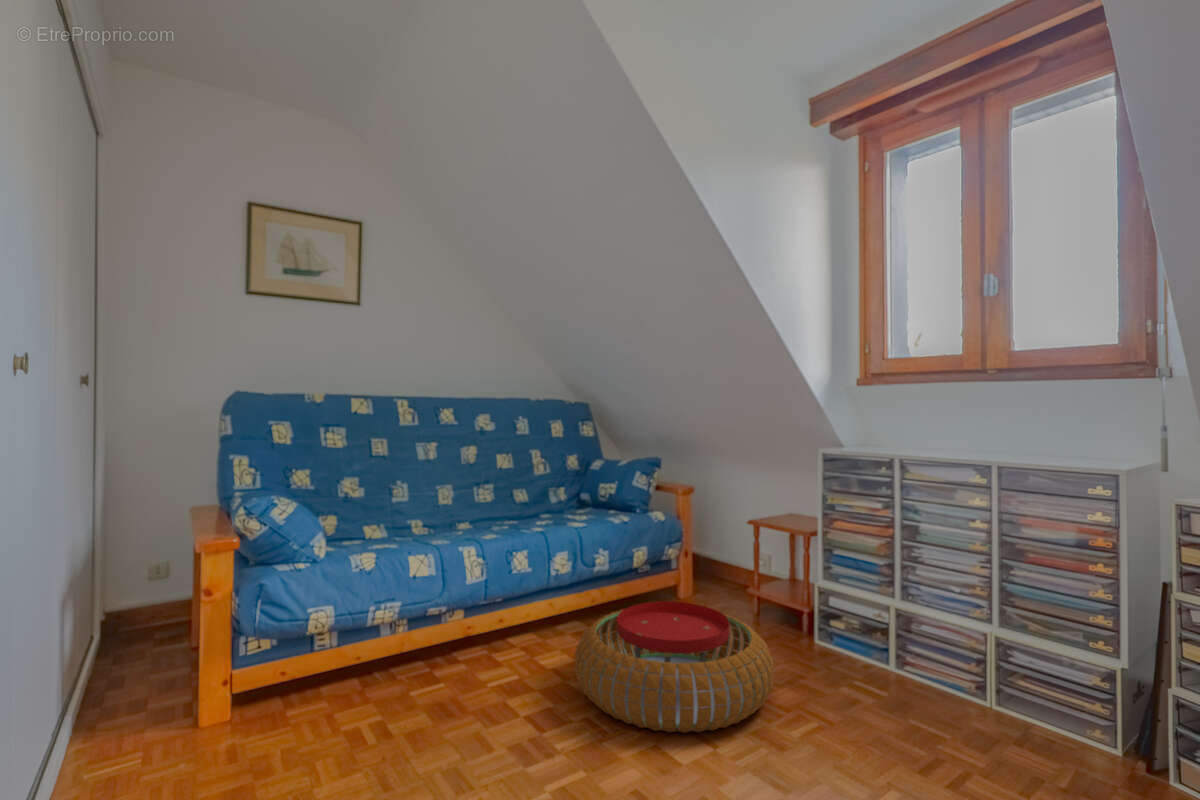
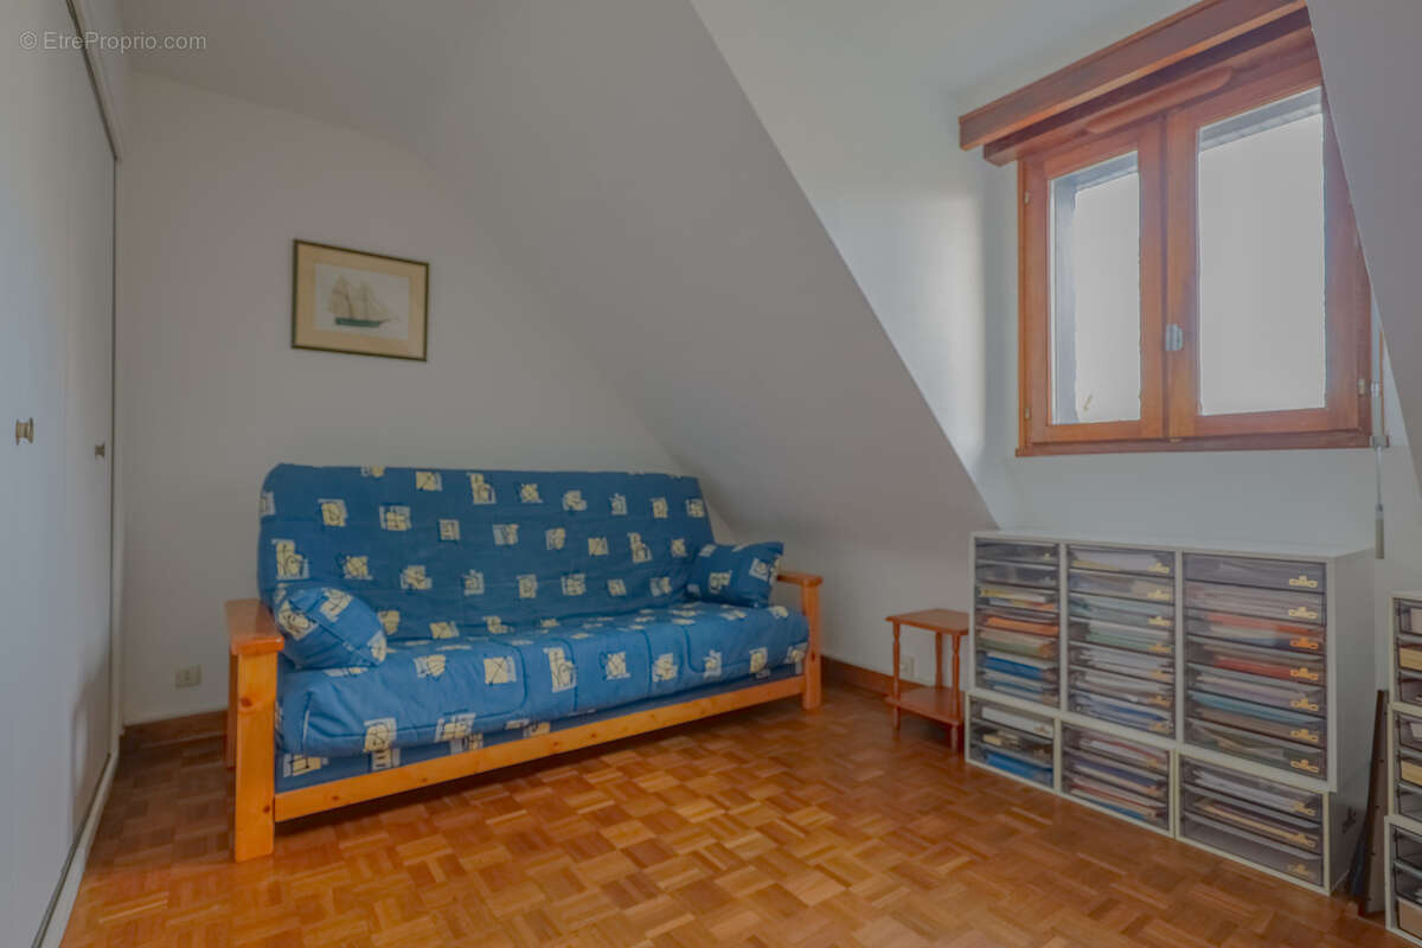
- pouf (672, 654)
